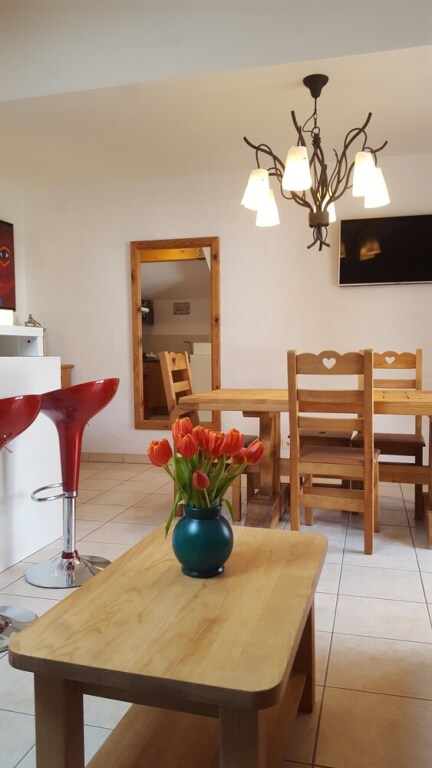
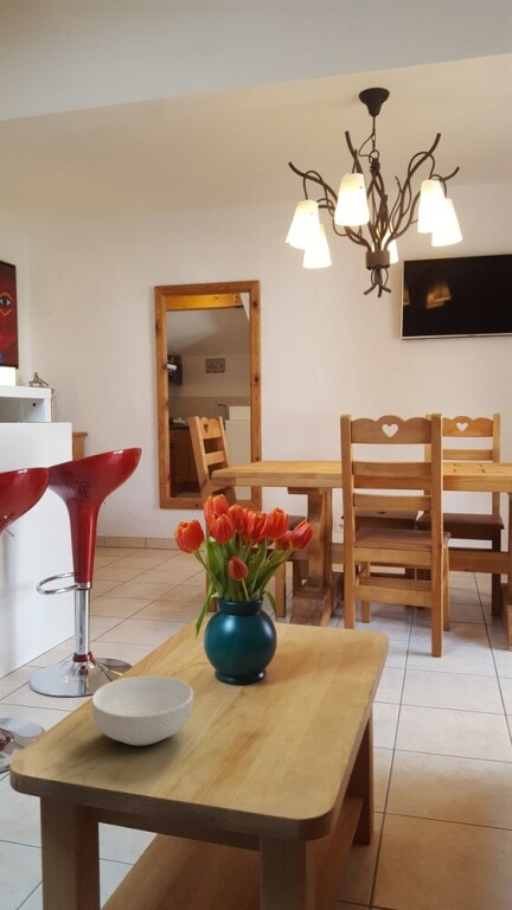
+ cereal bowl (143, 713)
